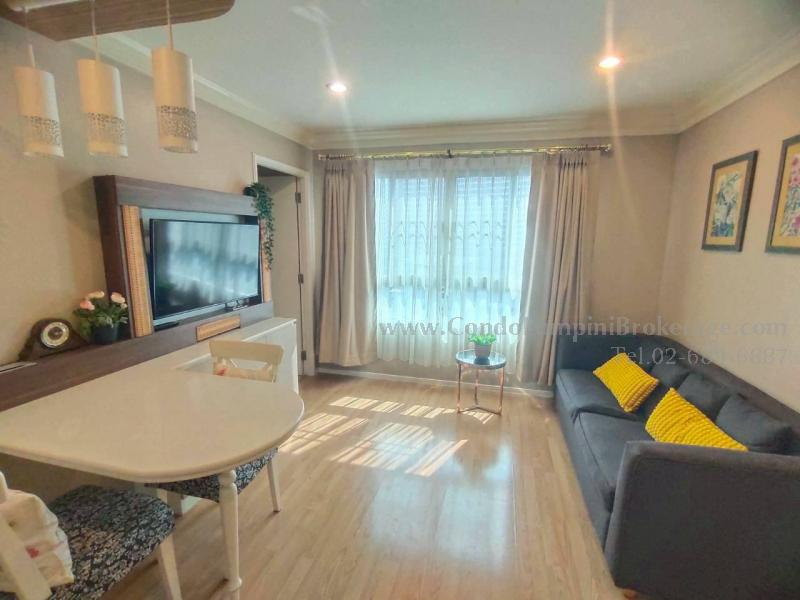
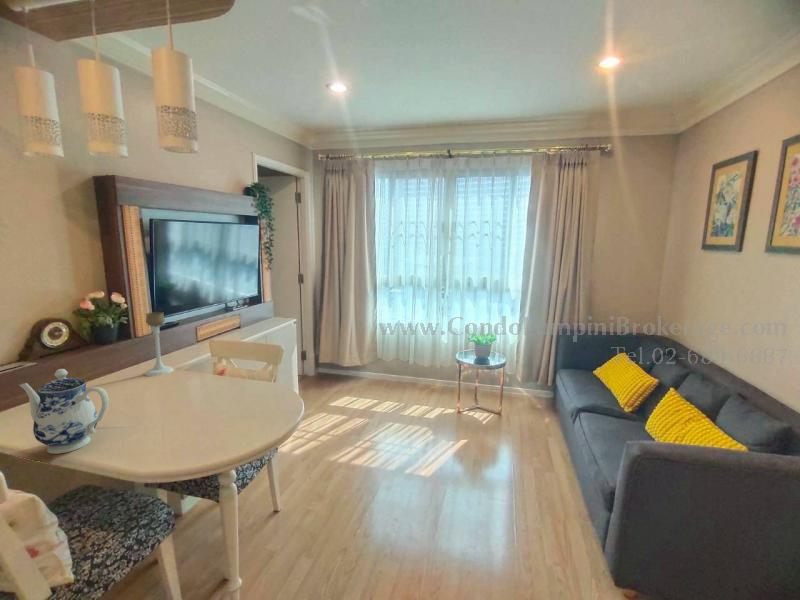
+ candle holder (157, 342)
+ teapot (65, 407)
